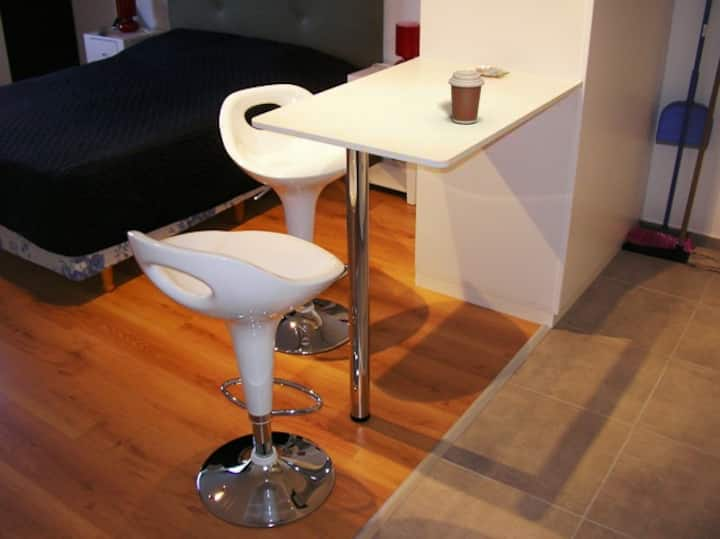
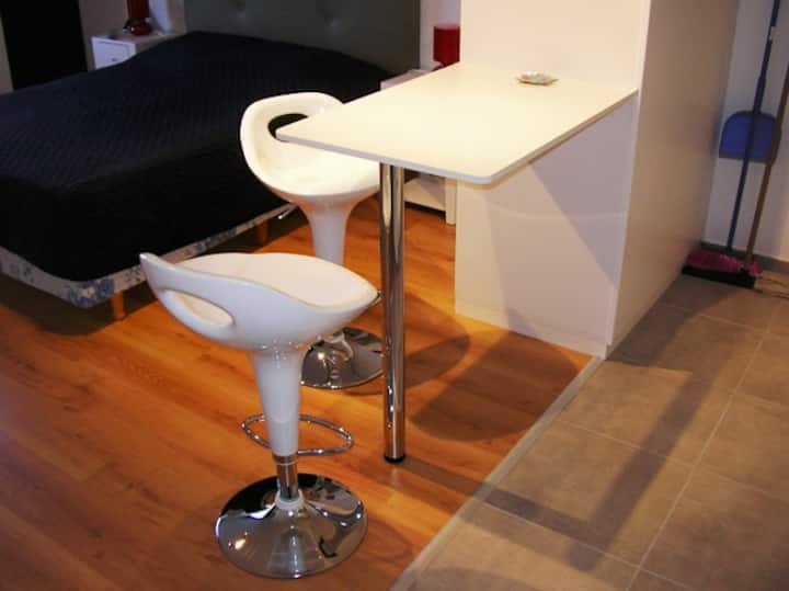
- coffee cup (465, 97)
